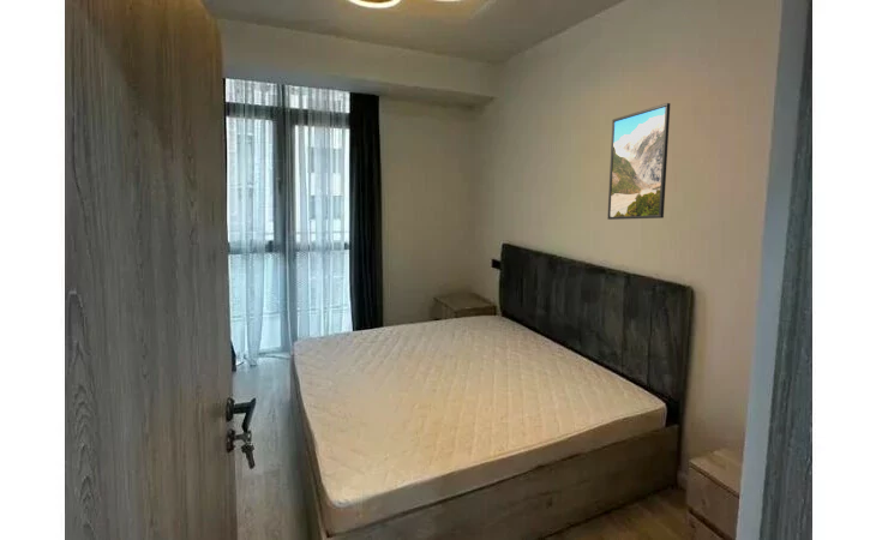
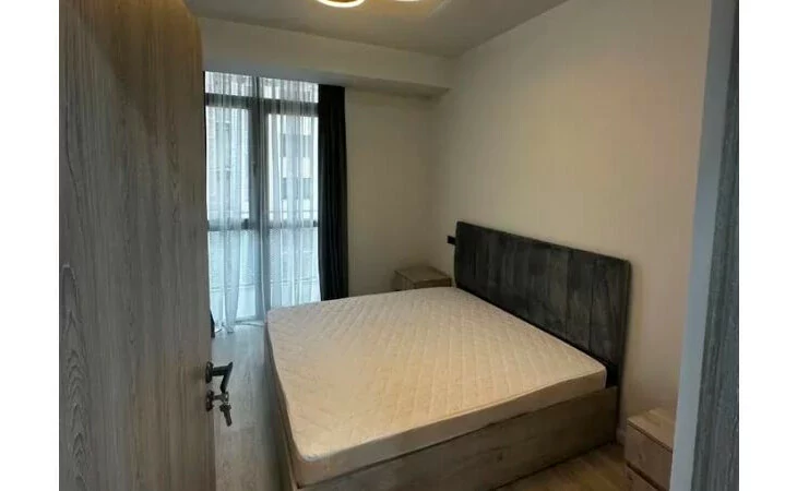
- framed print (636, 166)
